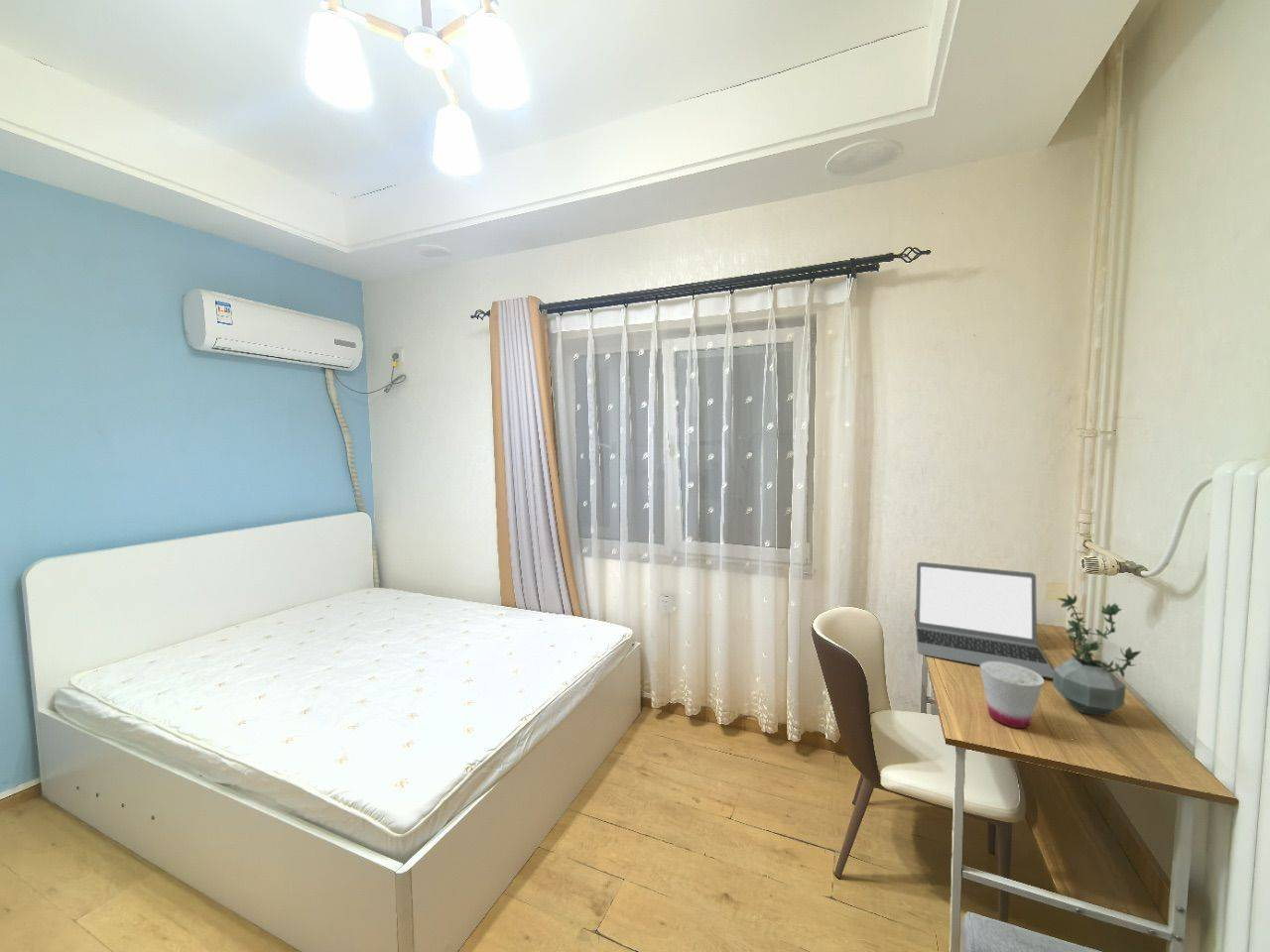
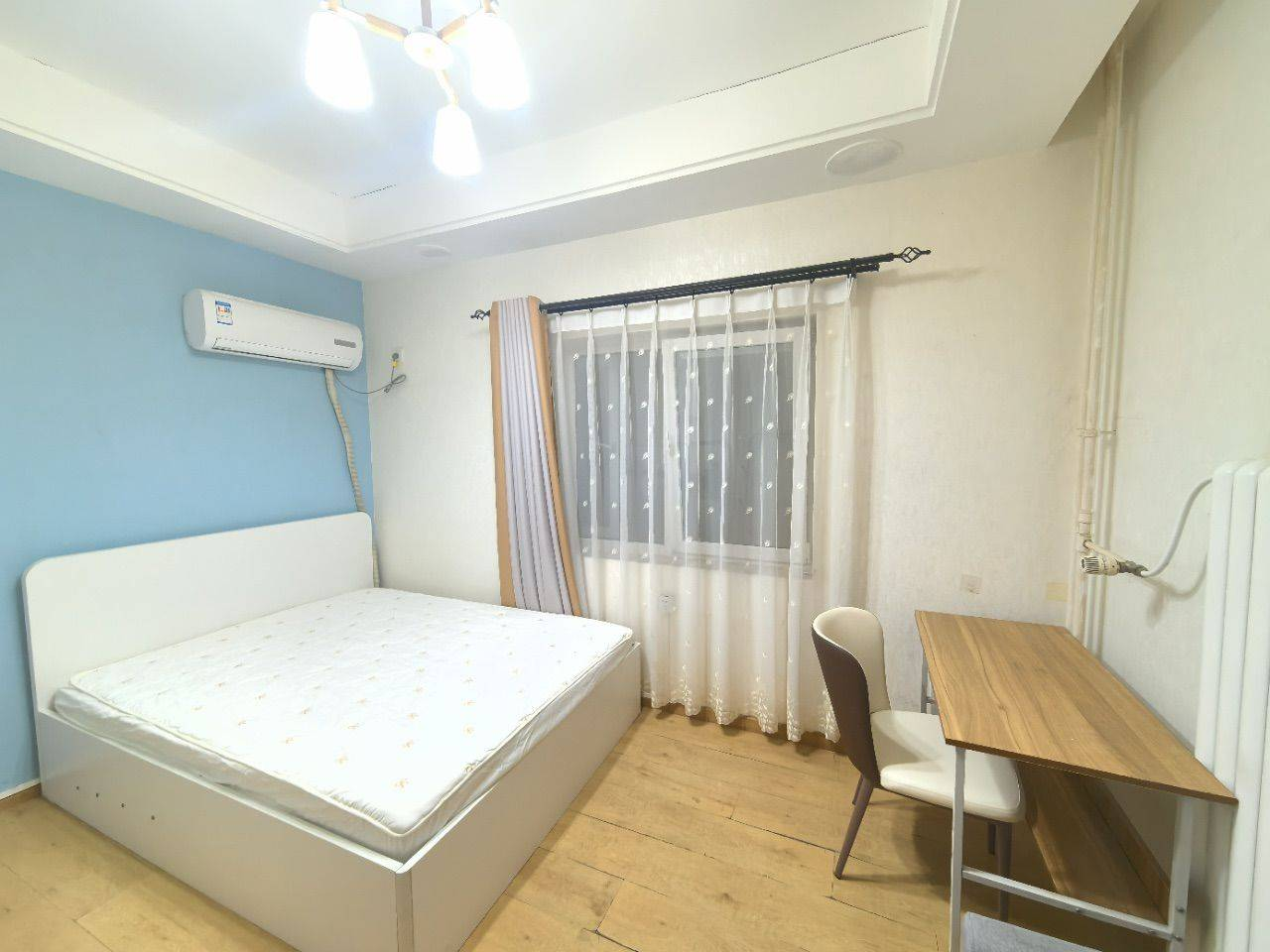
- laptop (977, 613)
- cup (1009, 696)
- potted plant (1092, 654)
